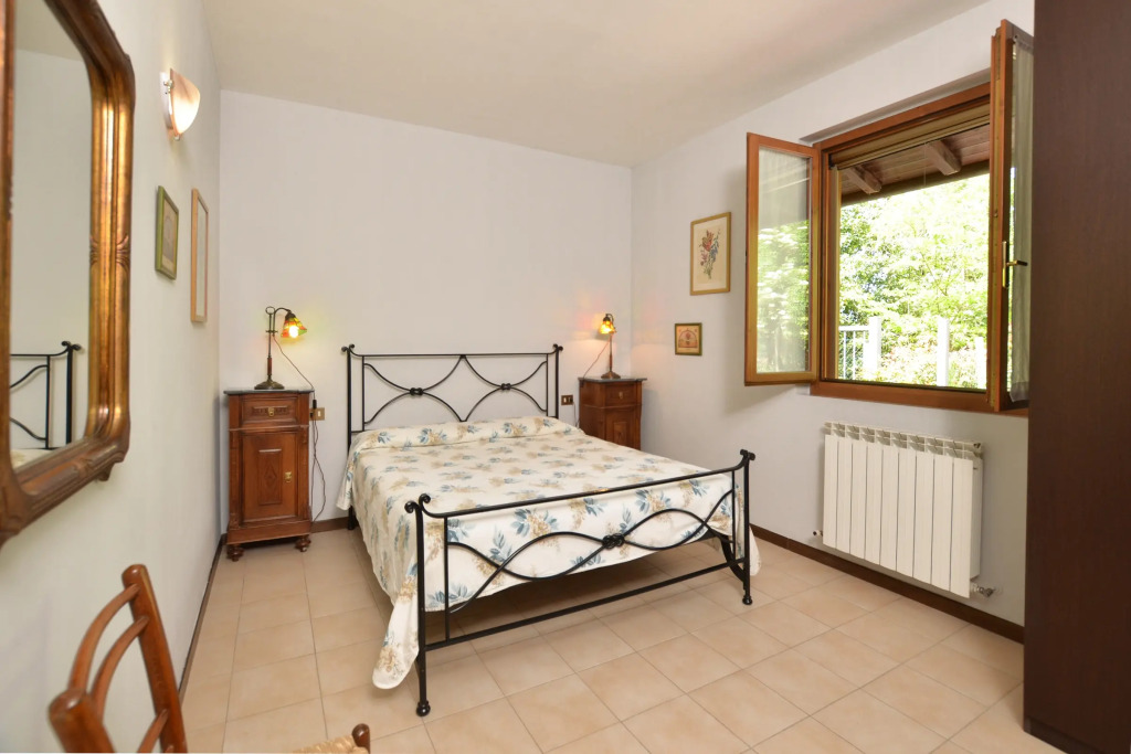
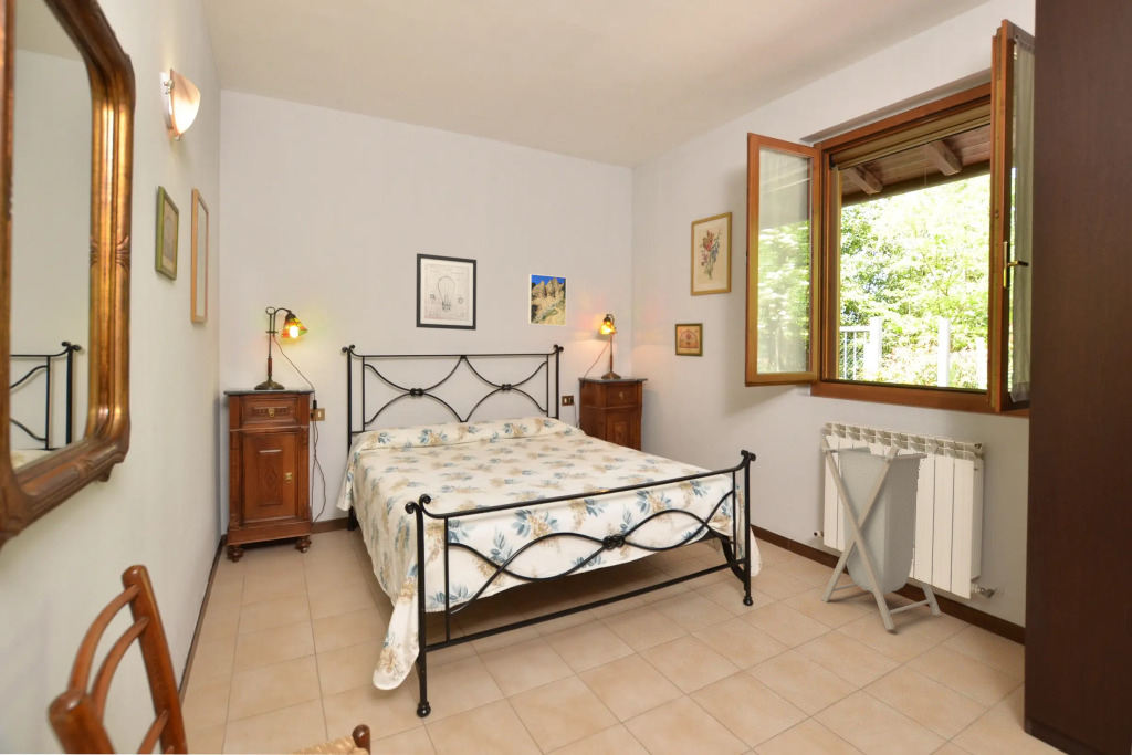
+ wall art (447, 292)
+ laundry hamper (878, 524)
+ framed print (547, 300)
